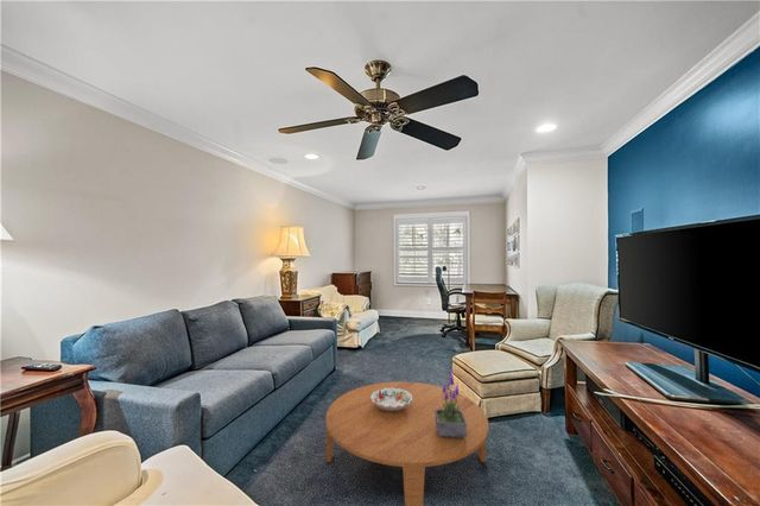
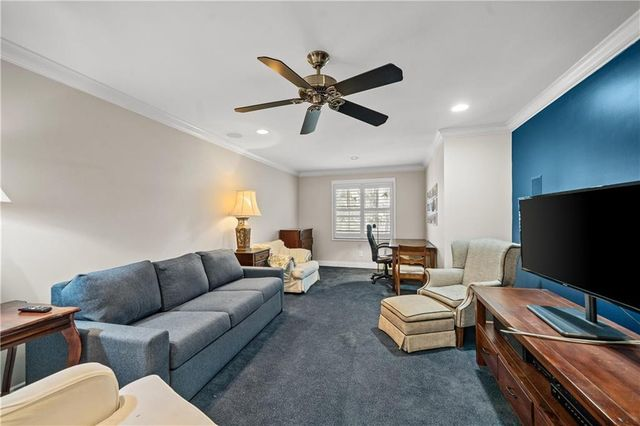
- potted plant (450, 399)
- decorative bowl (391, 400)
- coffee table (405, 435)
